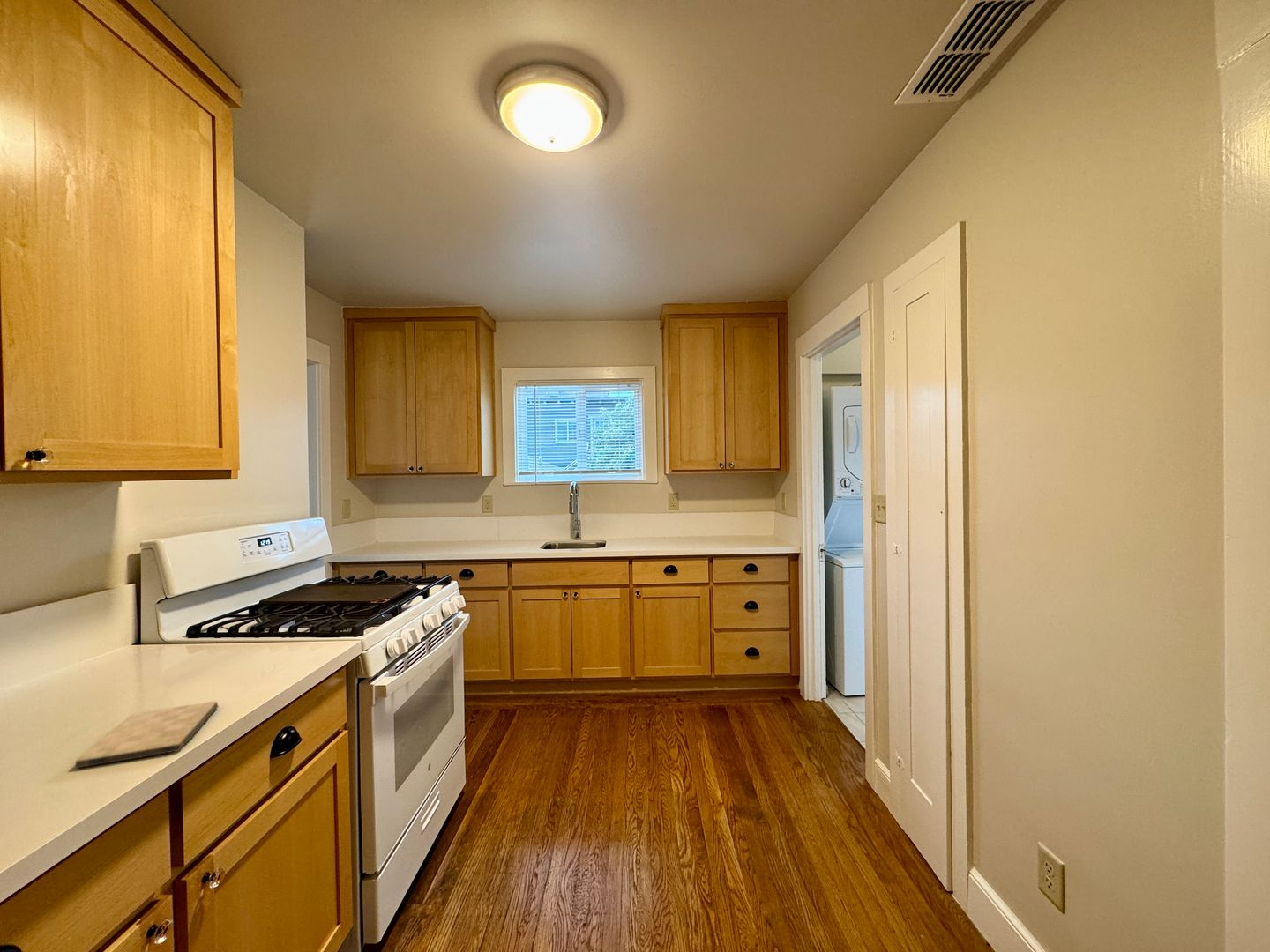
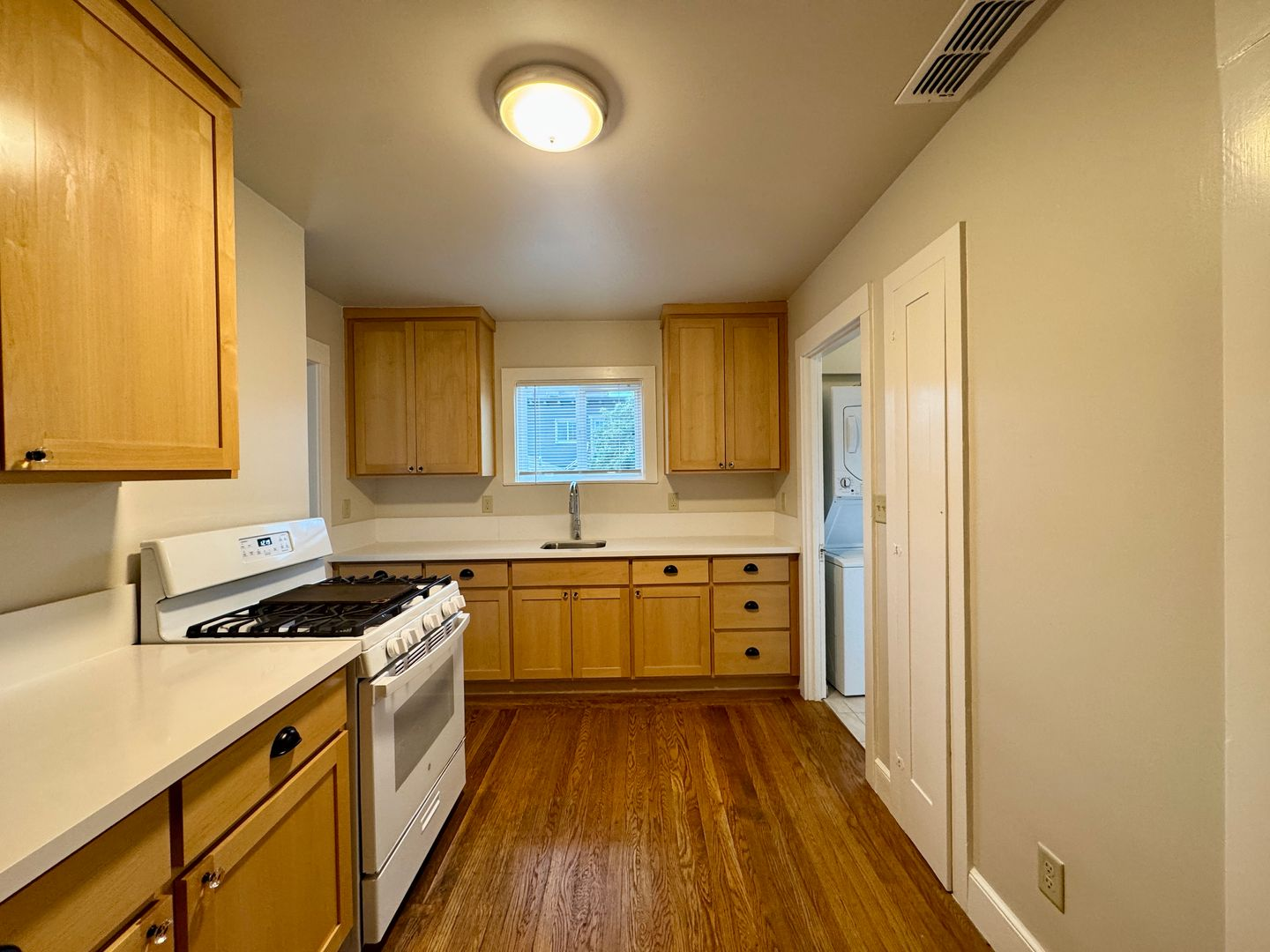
- cutting board (154, 730)
